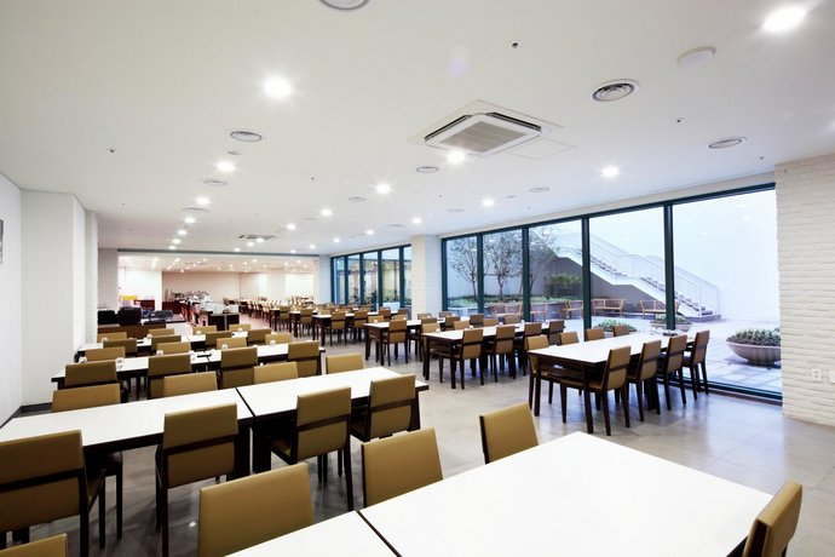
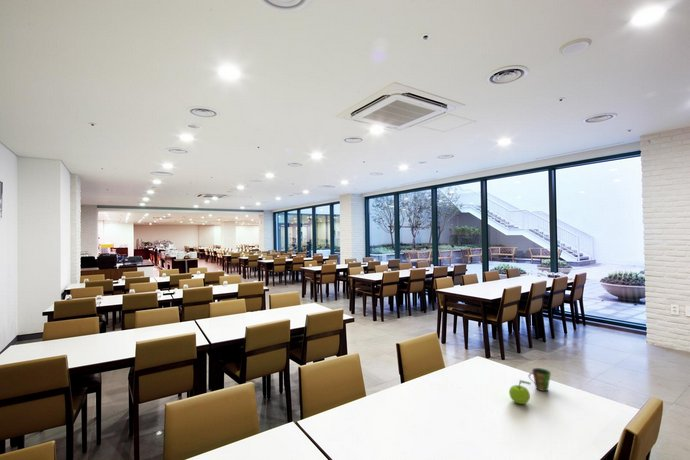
+ fruit (522, 391)
+ cup (539, 380)
